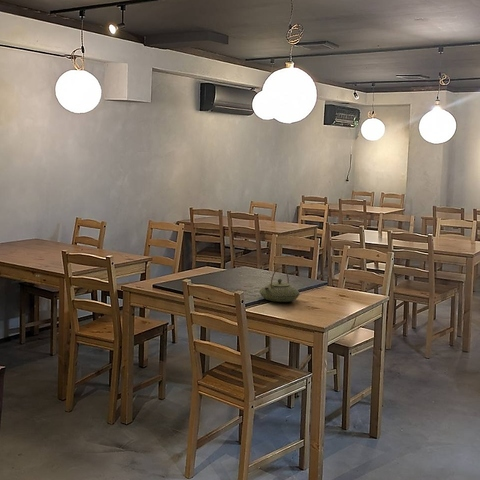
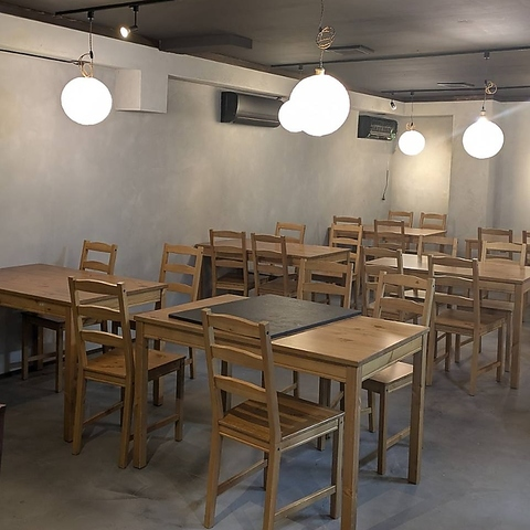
- teapot (278, 284)
